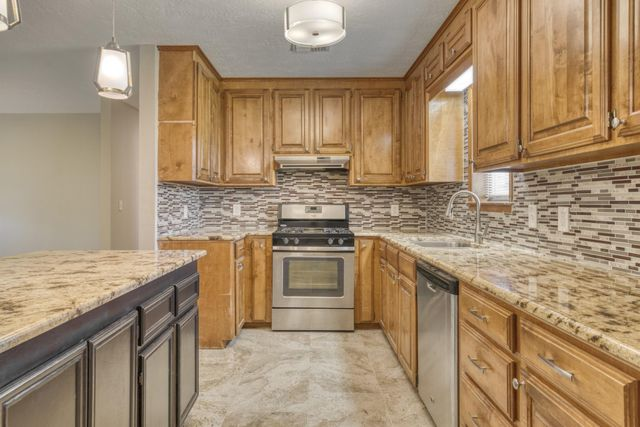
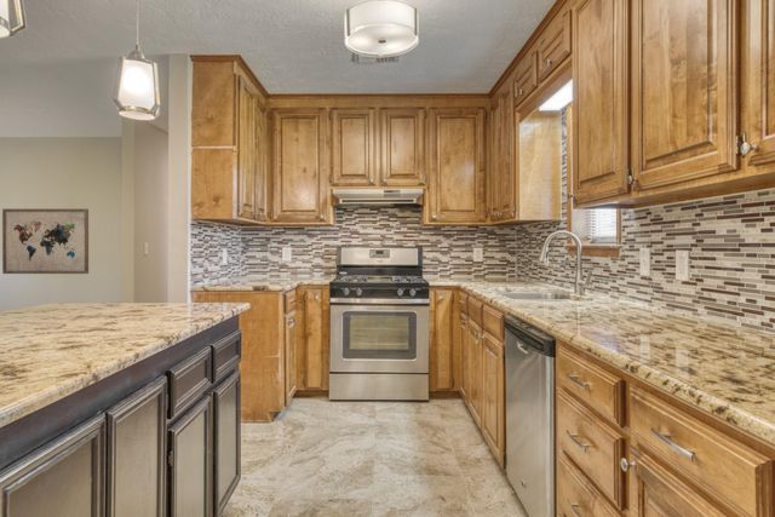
+ wall art (45, 241)
